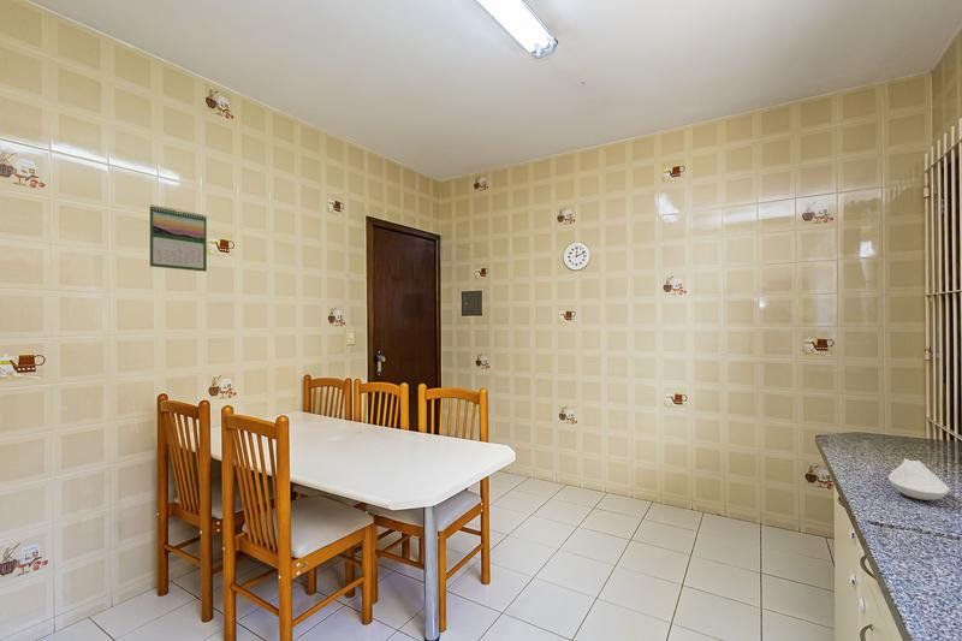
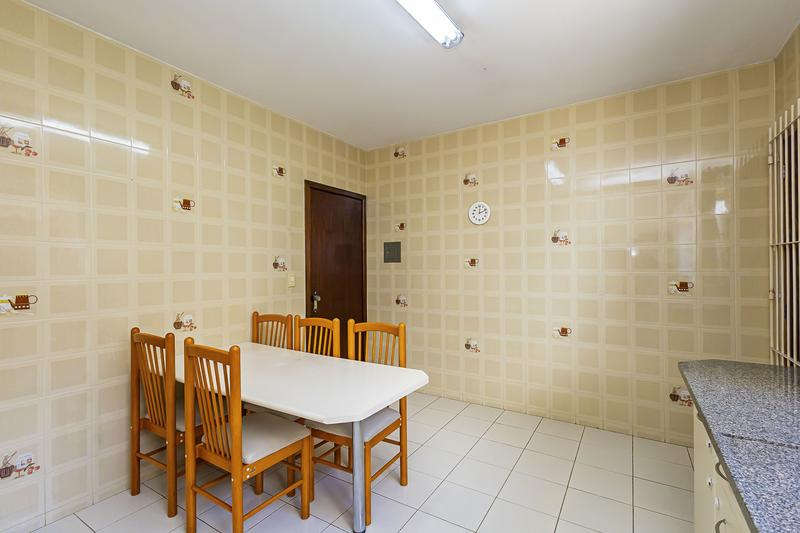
- spoon rest (914, 476)
- calendar (179, 238)
